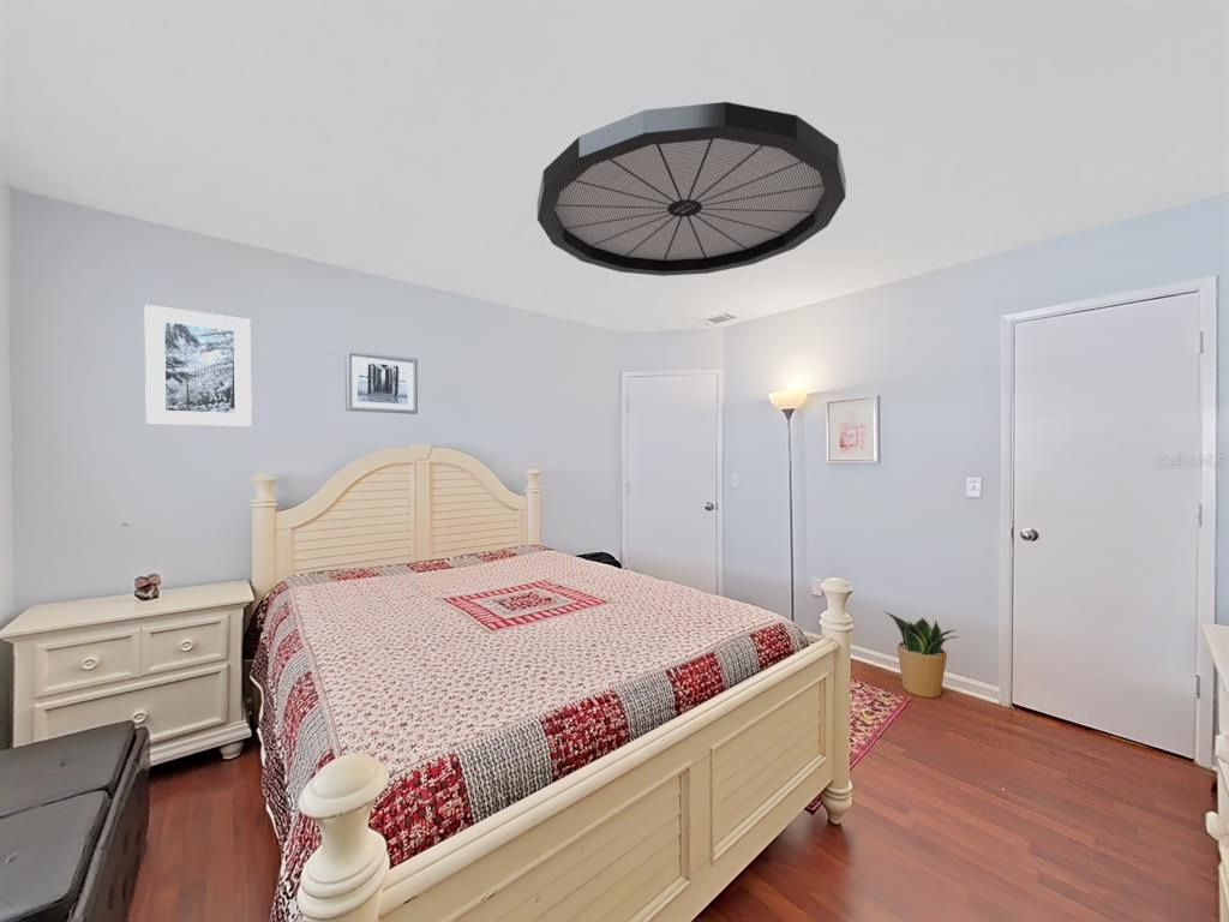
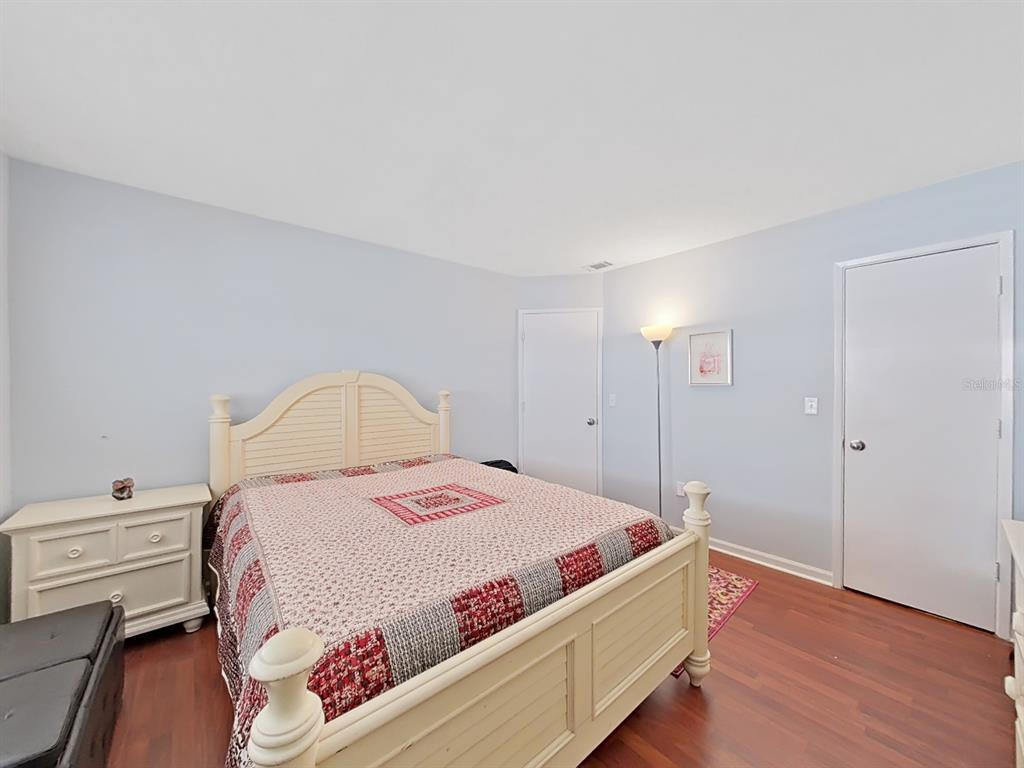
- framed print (200, 369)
- potted plant (921, 655)
- wall art (383, 383)
- ceiling fan (684, 214)
